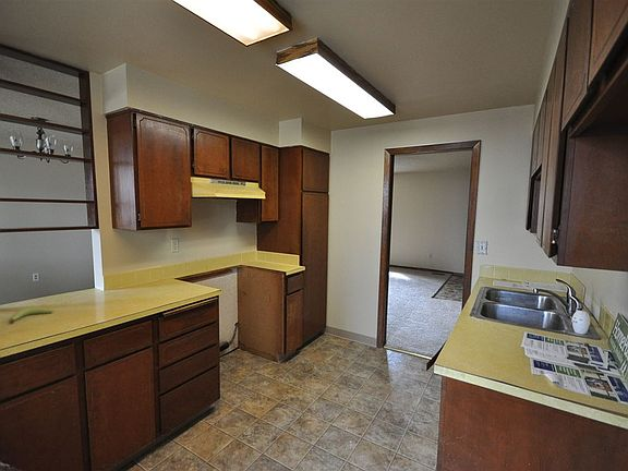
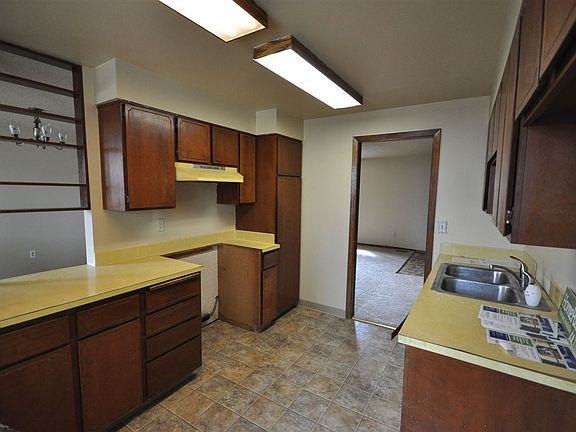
- banana (29, 312)
